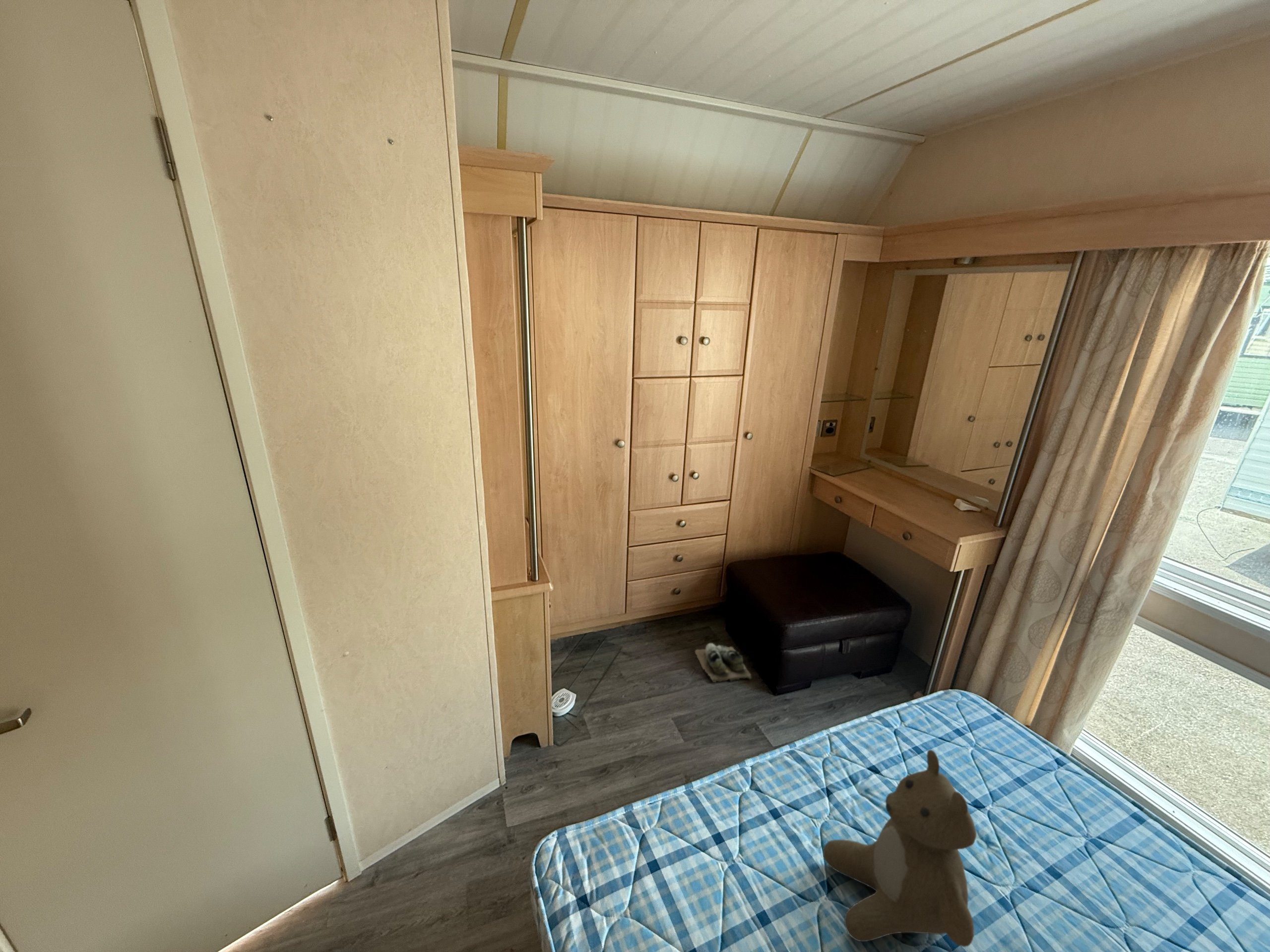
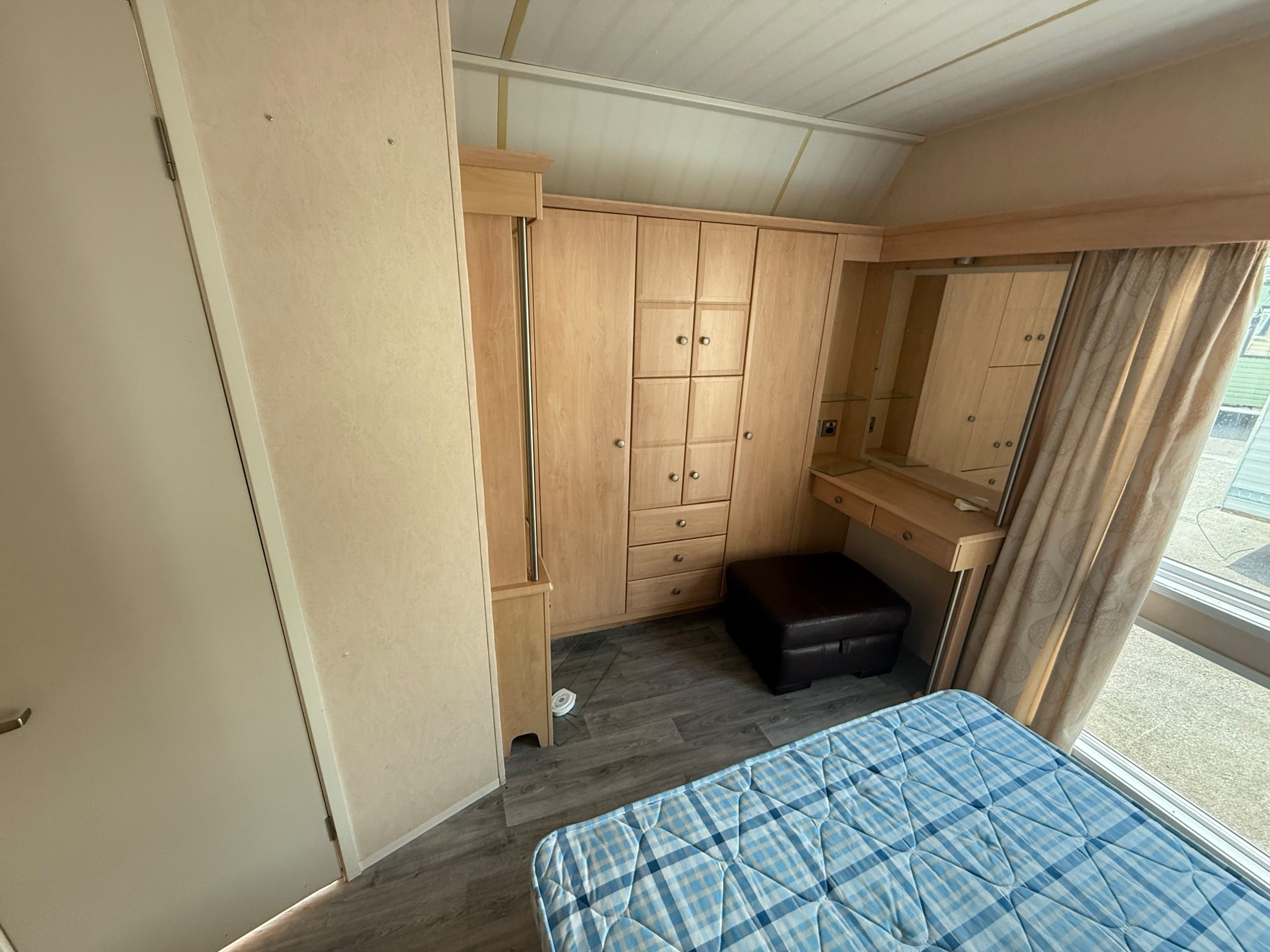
- shoe (723, 655)
- teddy bear (902, 839)
